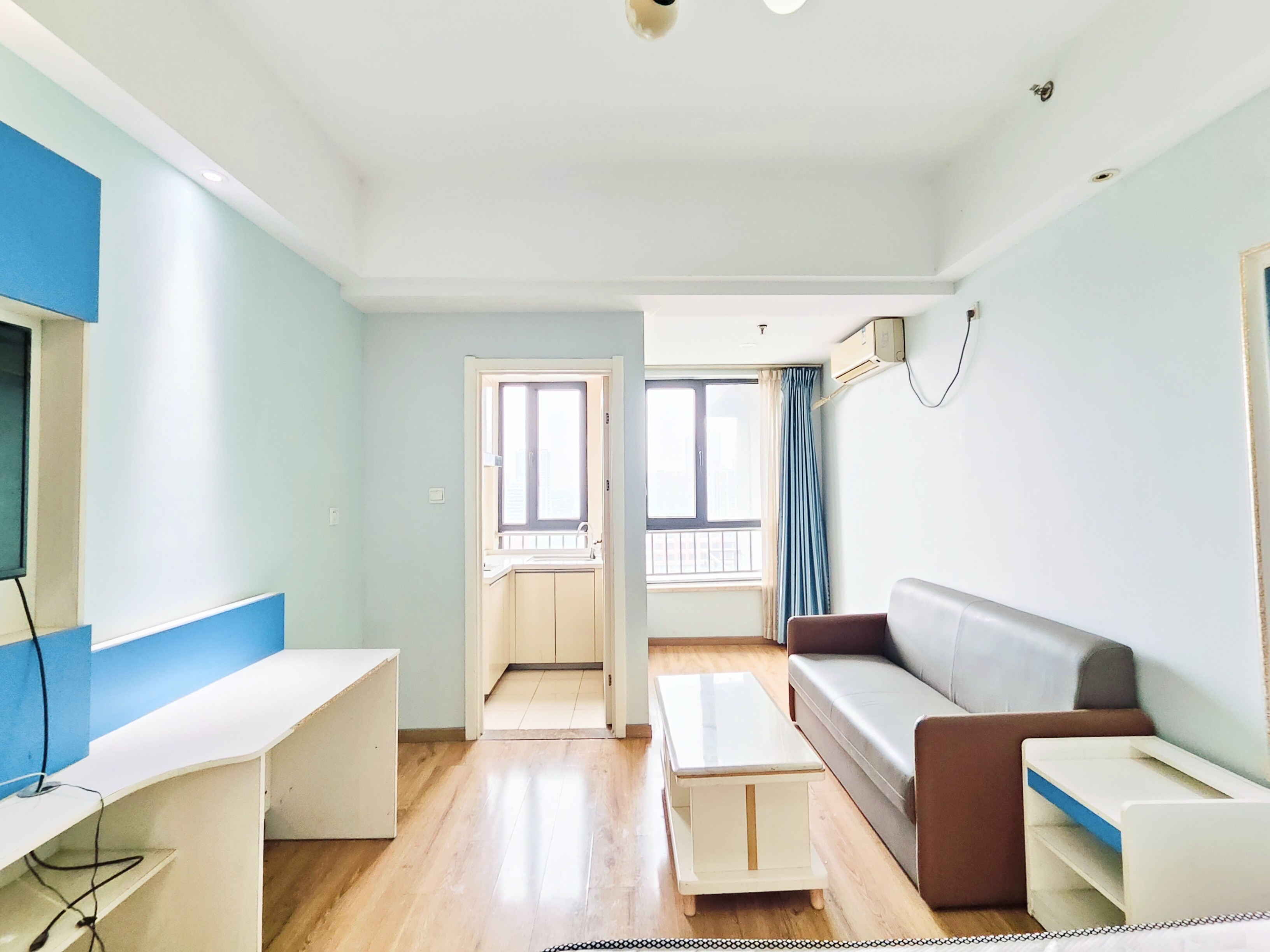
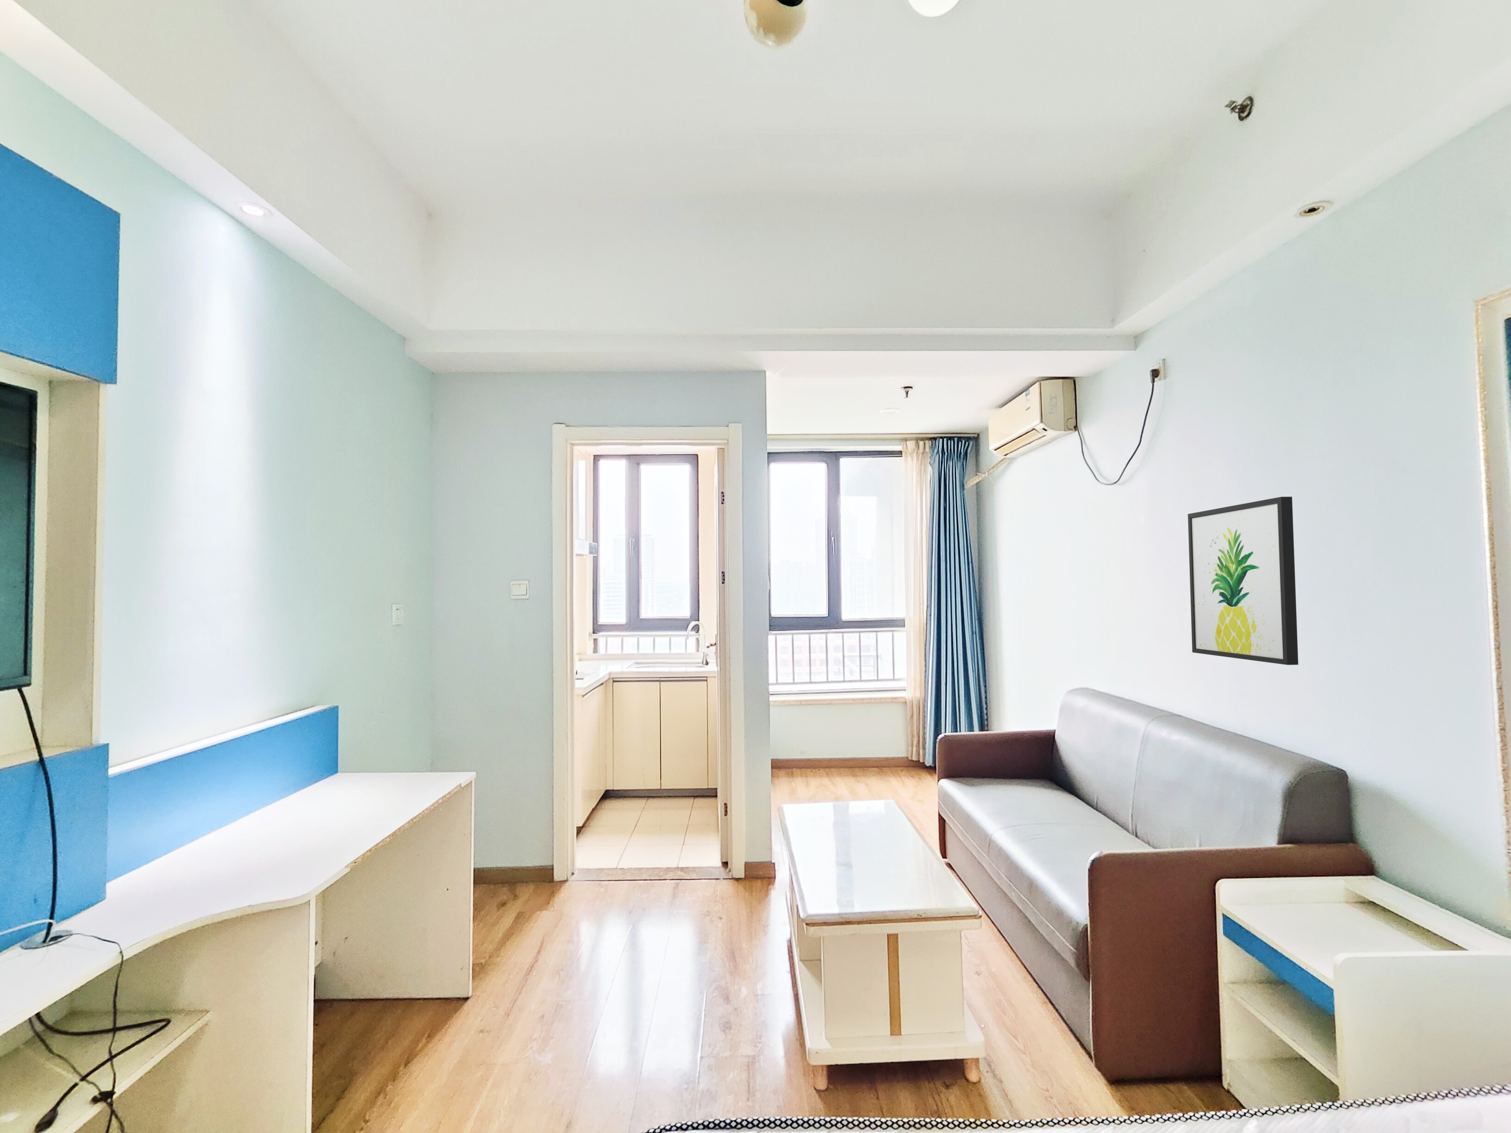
+ wall art (1237, 582)
